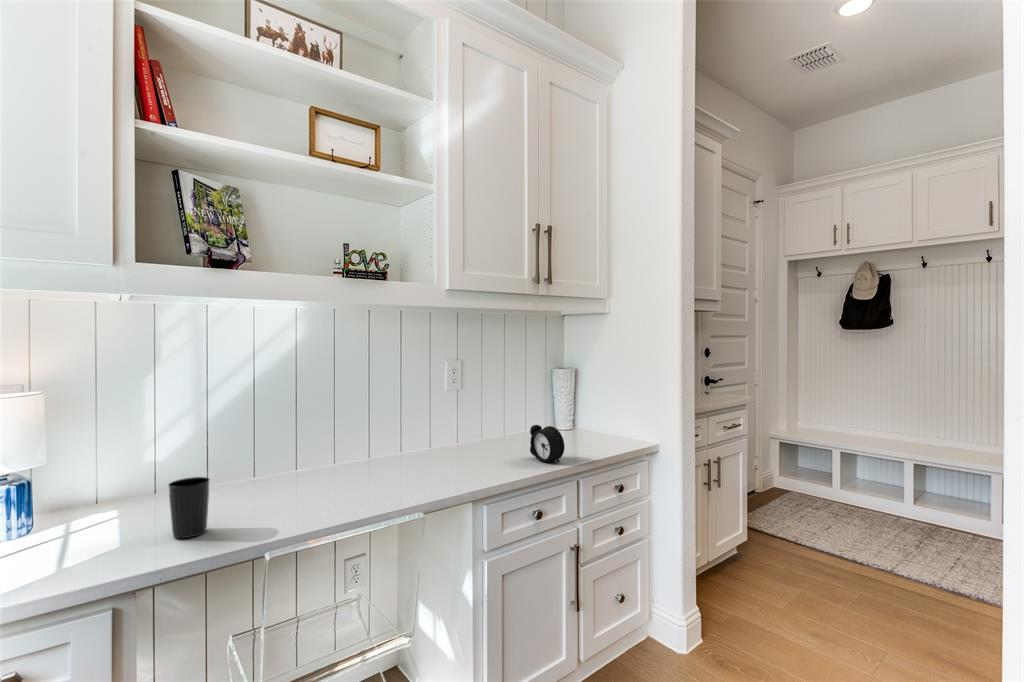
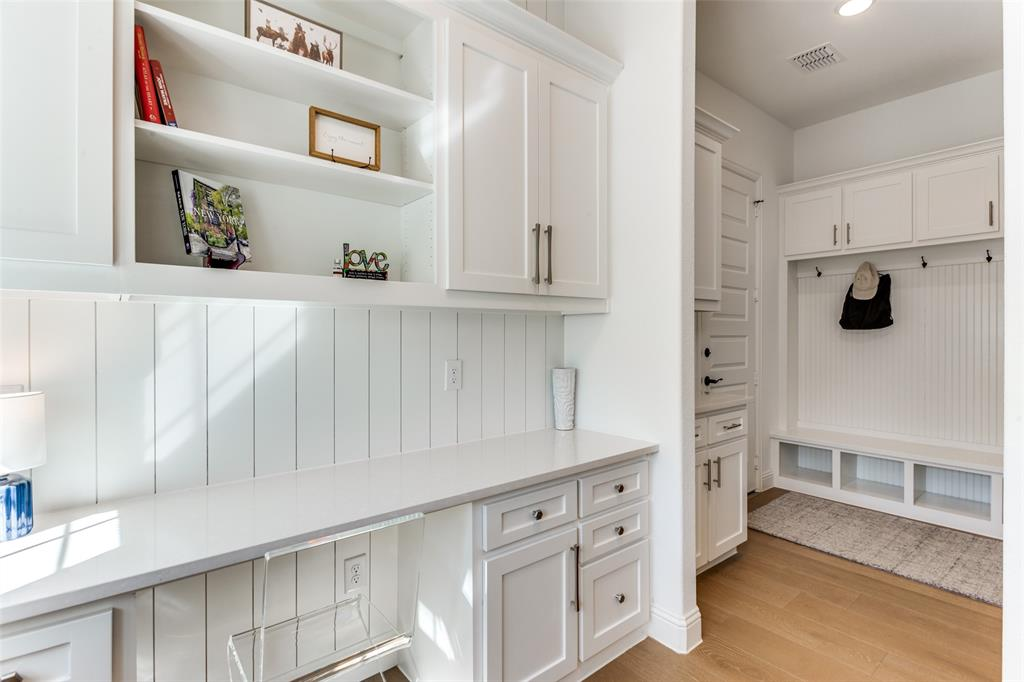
- alarm clock (545, 443)
- cup (189, 507)
